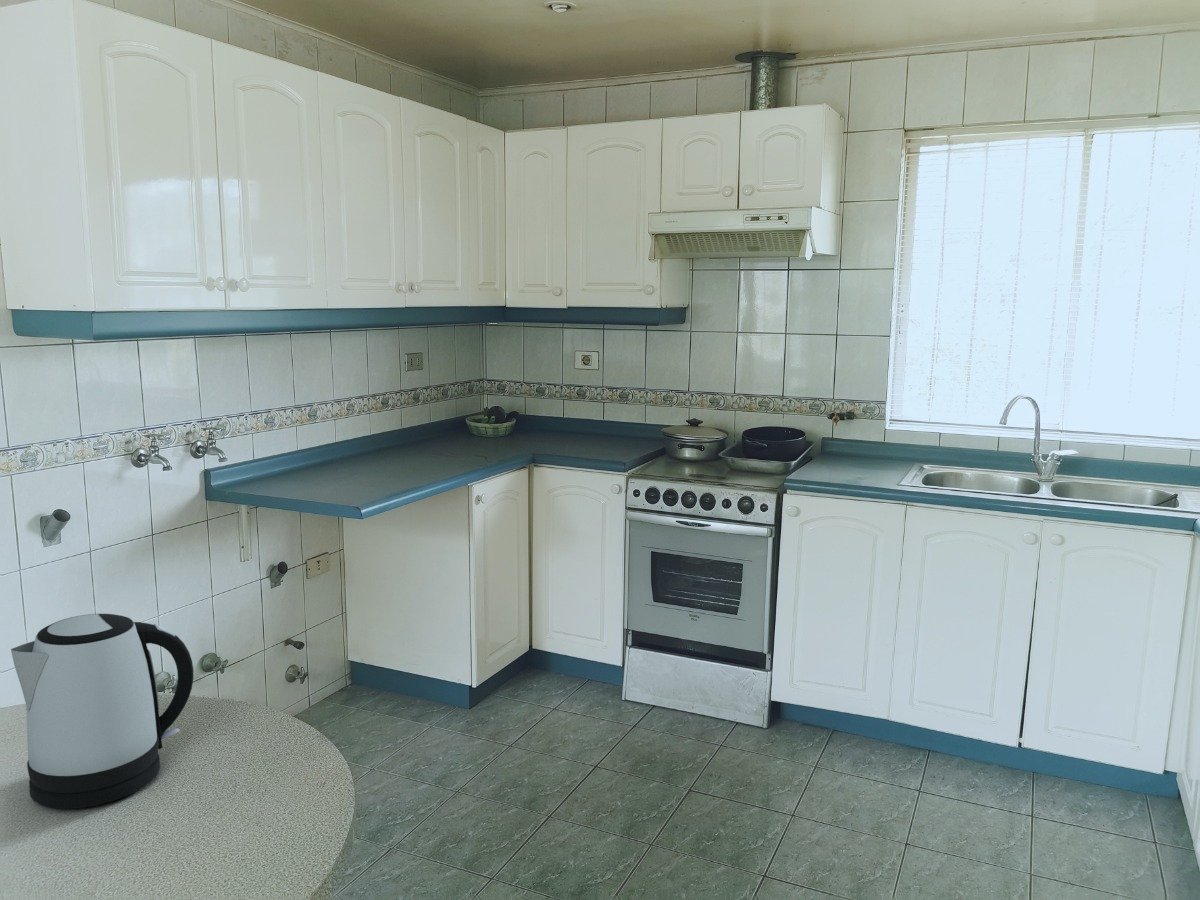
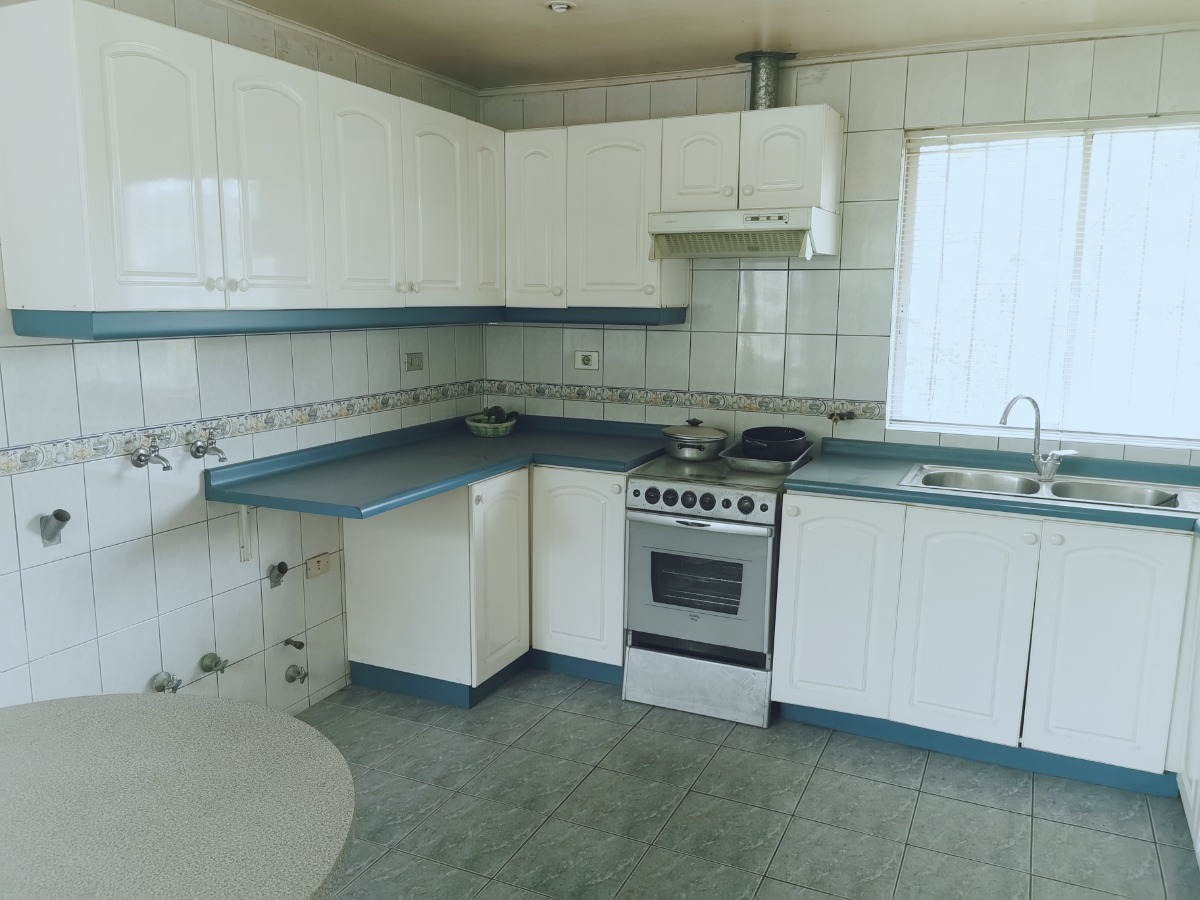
- kettle (110, 696)
